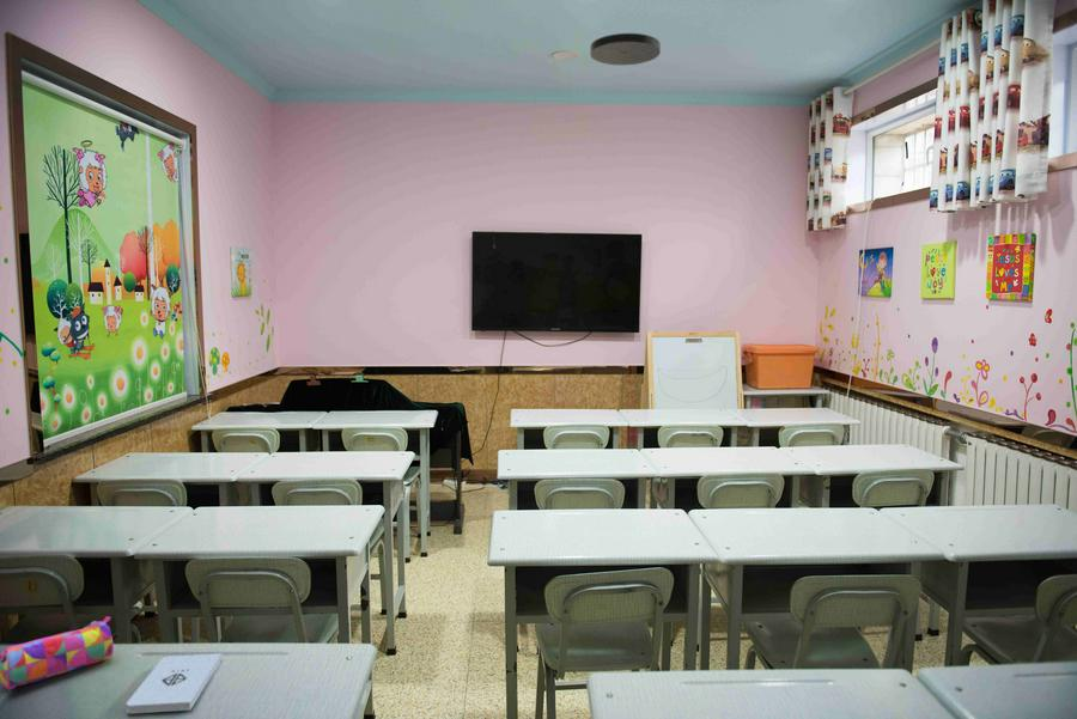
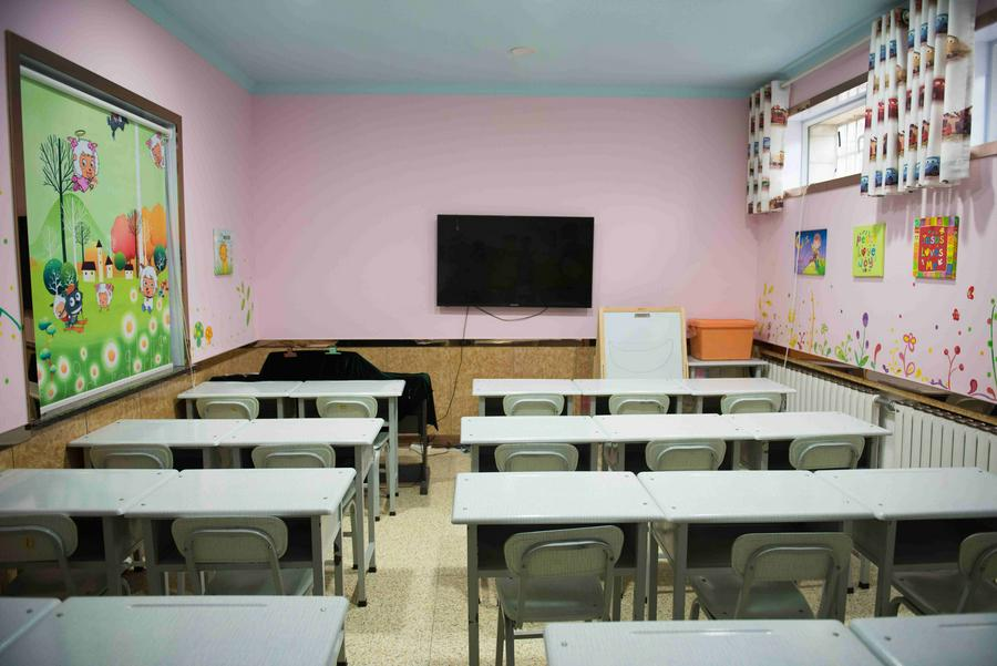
- notepad (176, 681)
- pencil case (57, 651)
- ceiling light (625, 49)
